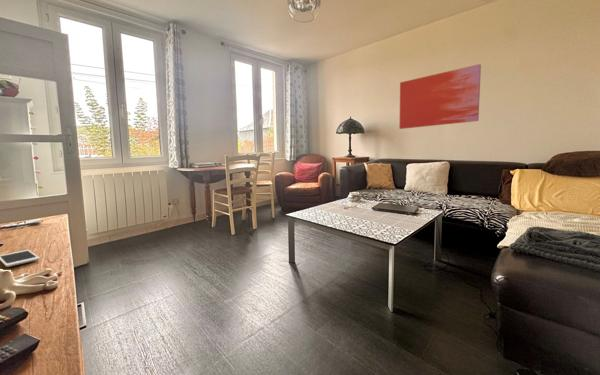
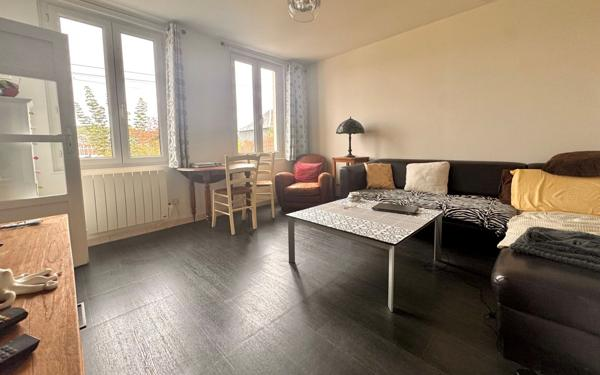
- wall art (436, 100)
- cell phone (18, 257)
